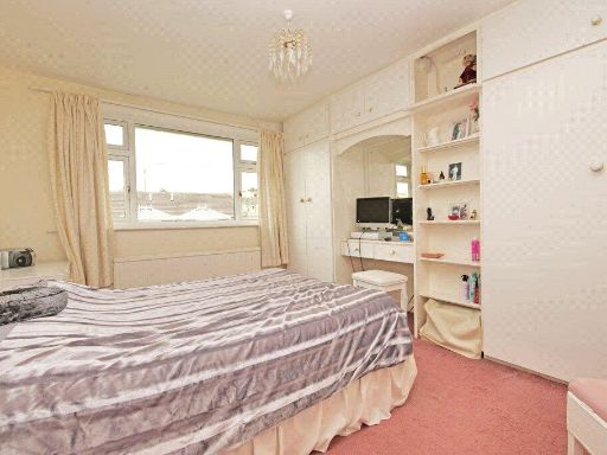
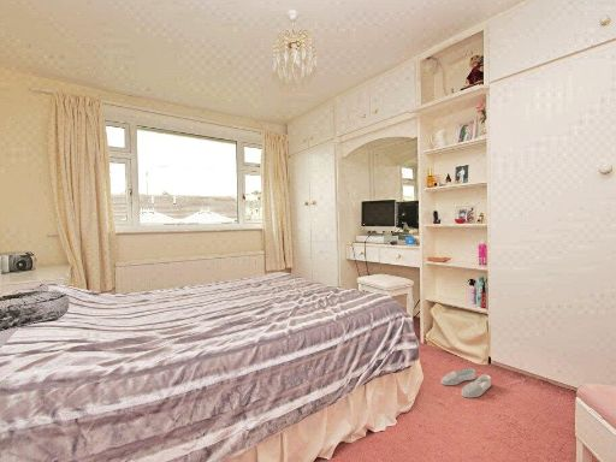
+ slippers (467, 379)
